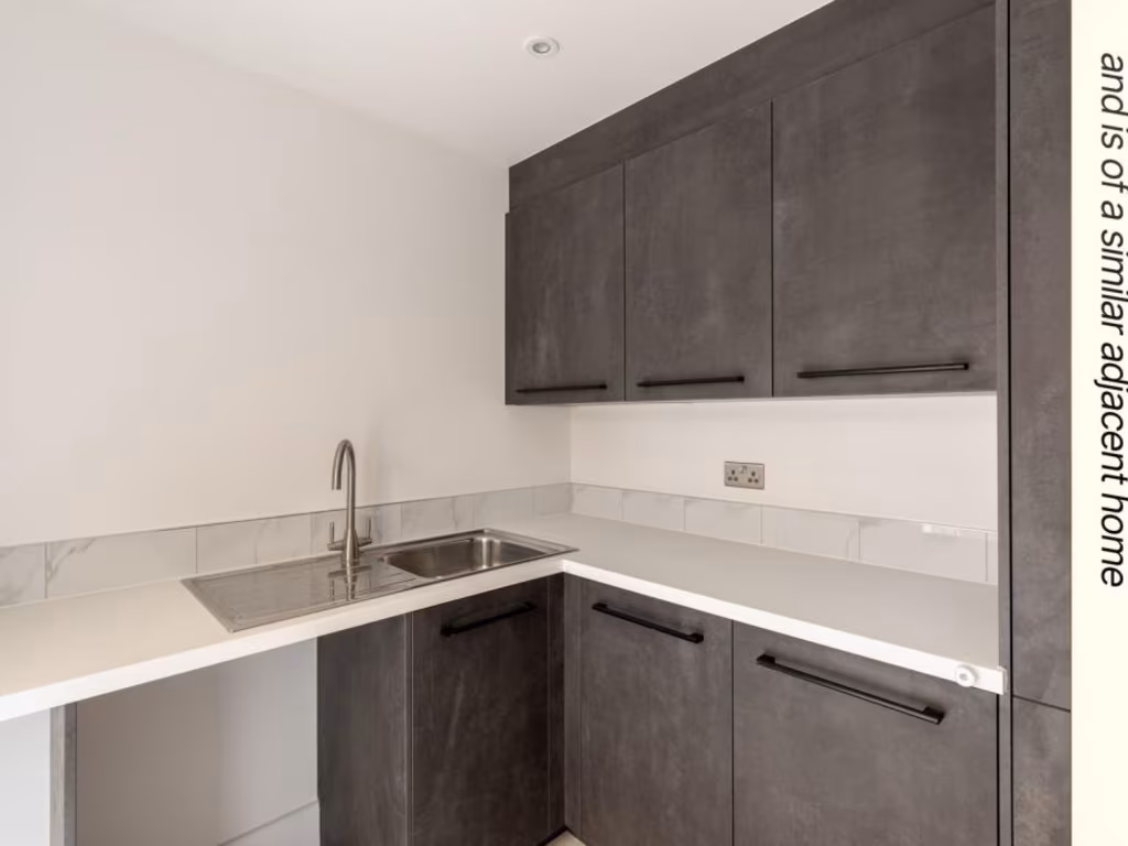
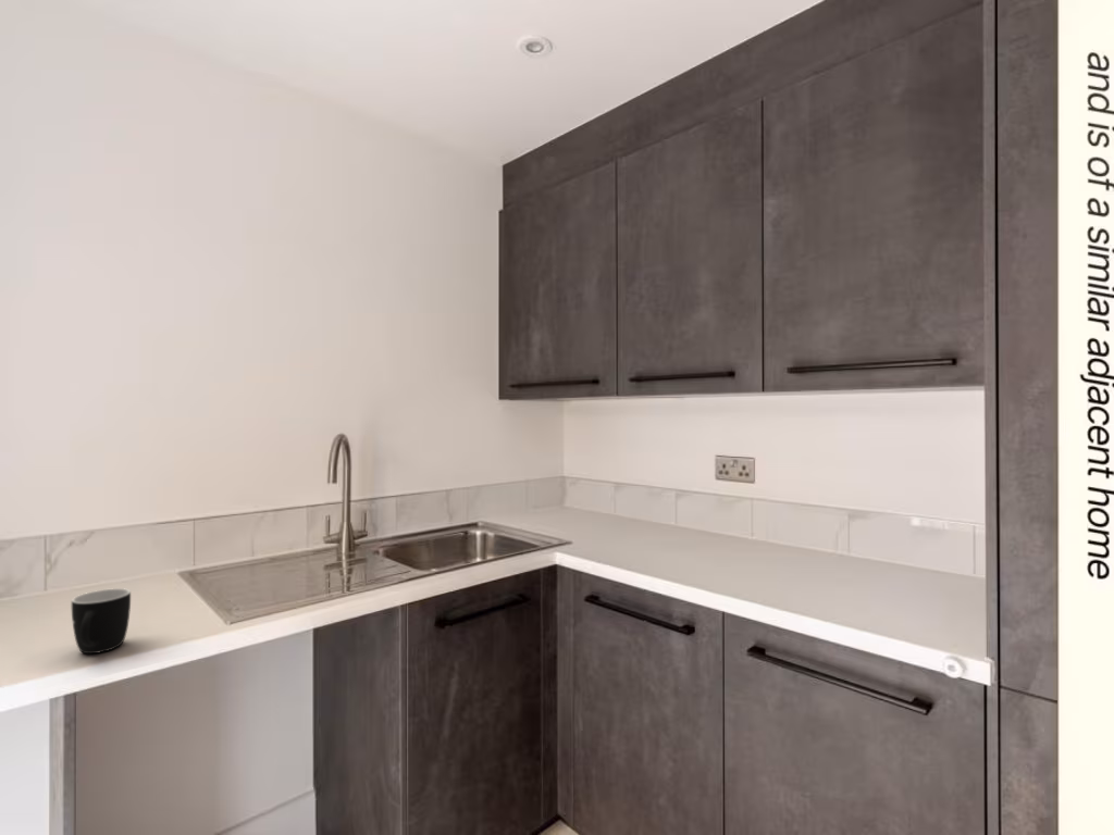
+ mug (98, 623)
